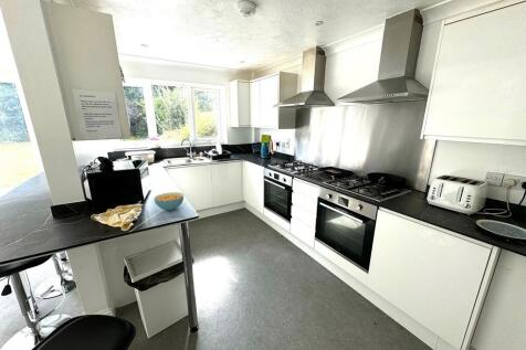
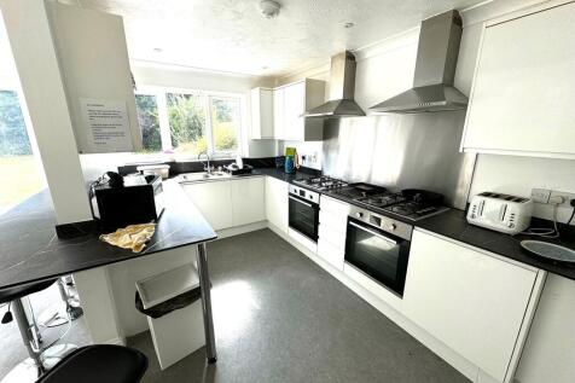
- cereal bowl (169, 202)
